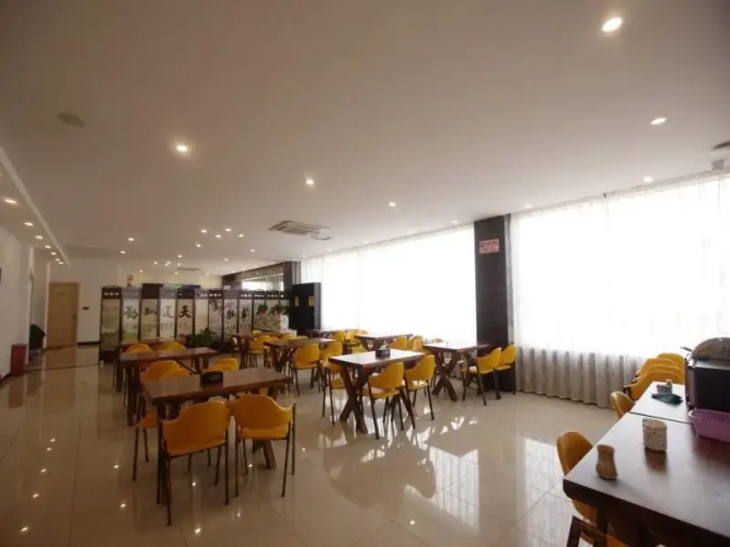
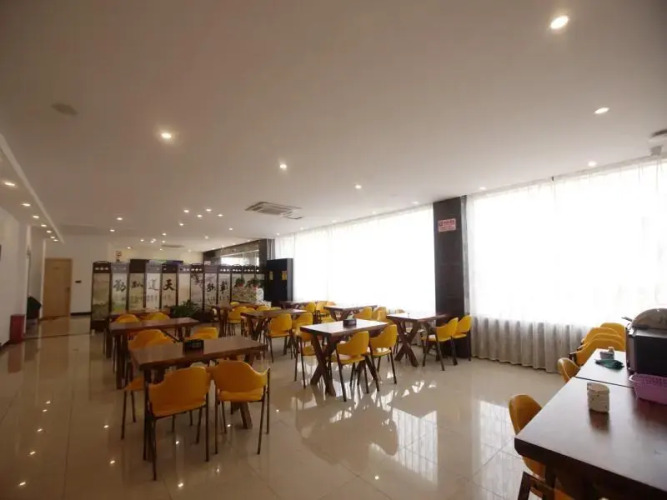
- cup (605, 461)
